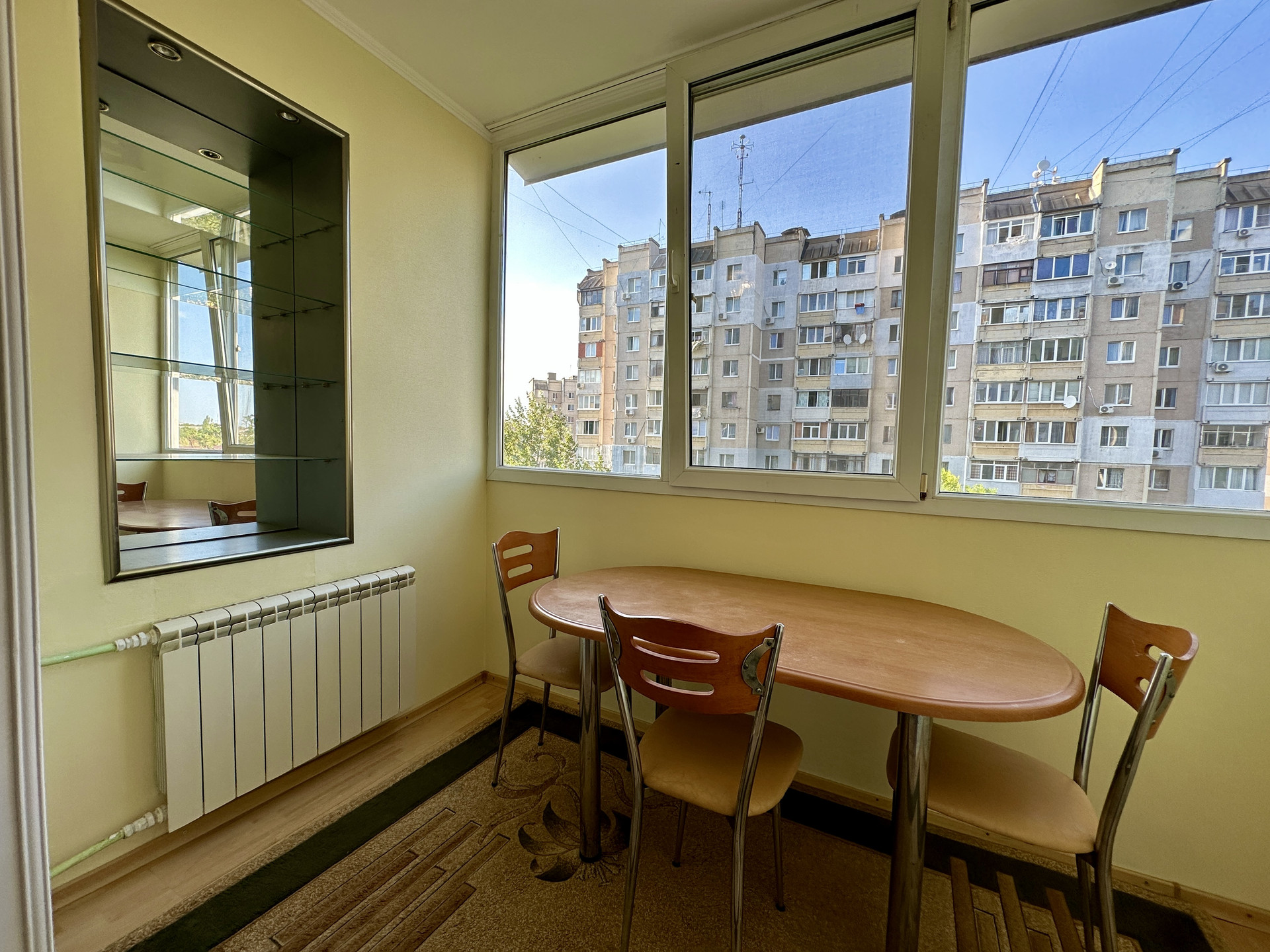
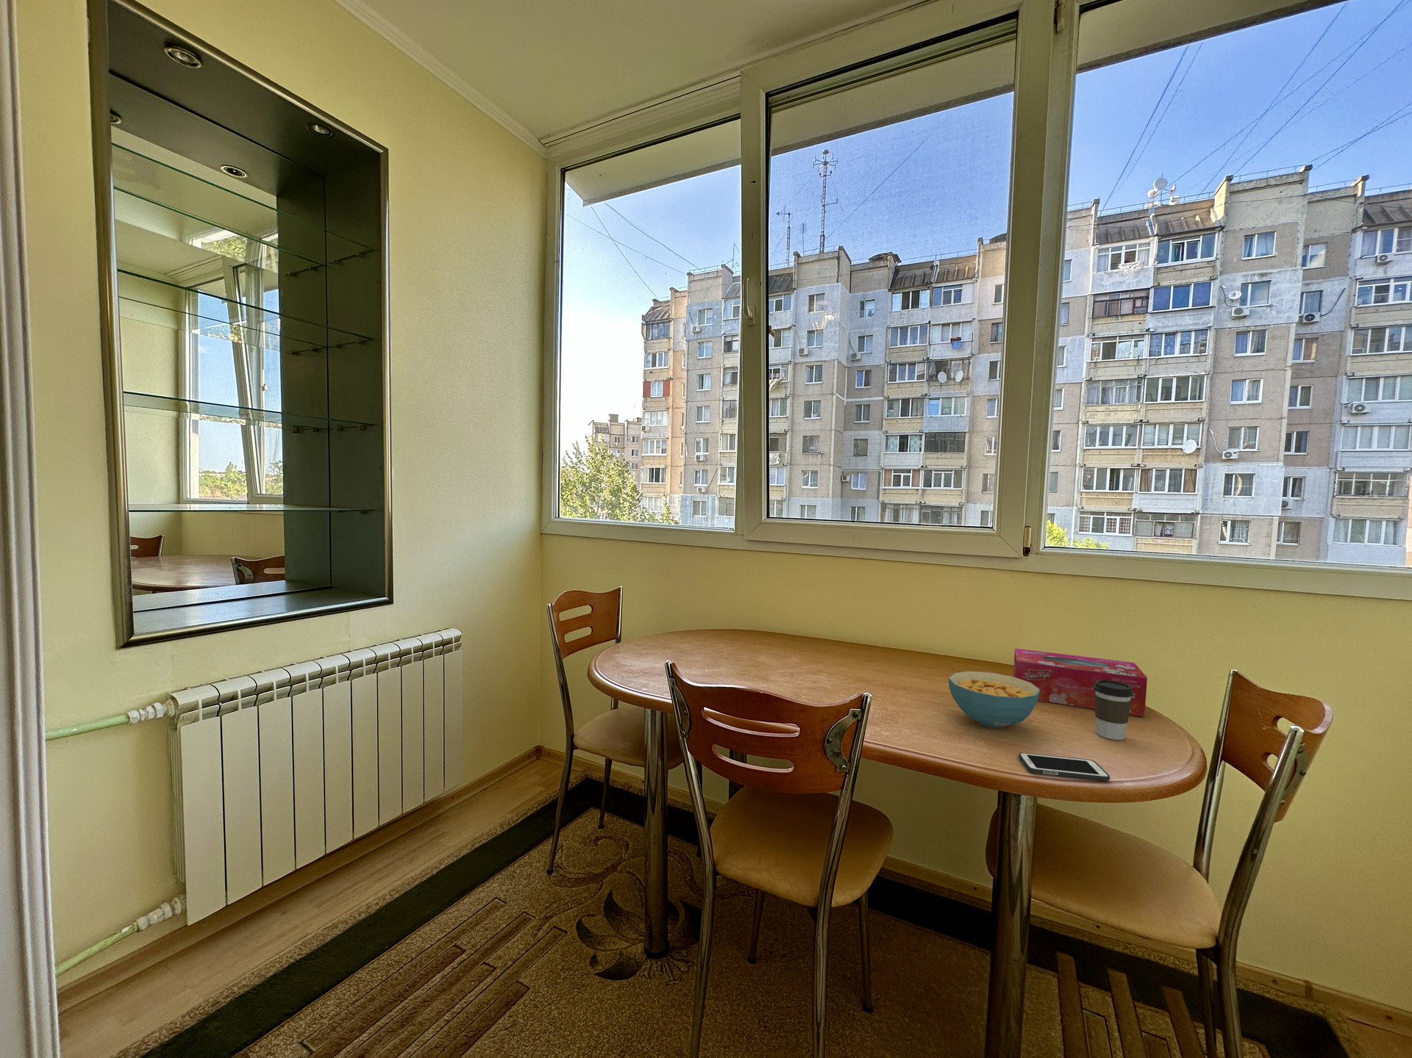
+ tissue box (1074, 680)
+ cell phone (1062, 767)
+ coffee cup (1111, 710)
+ cereal bowl (992, 703)
